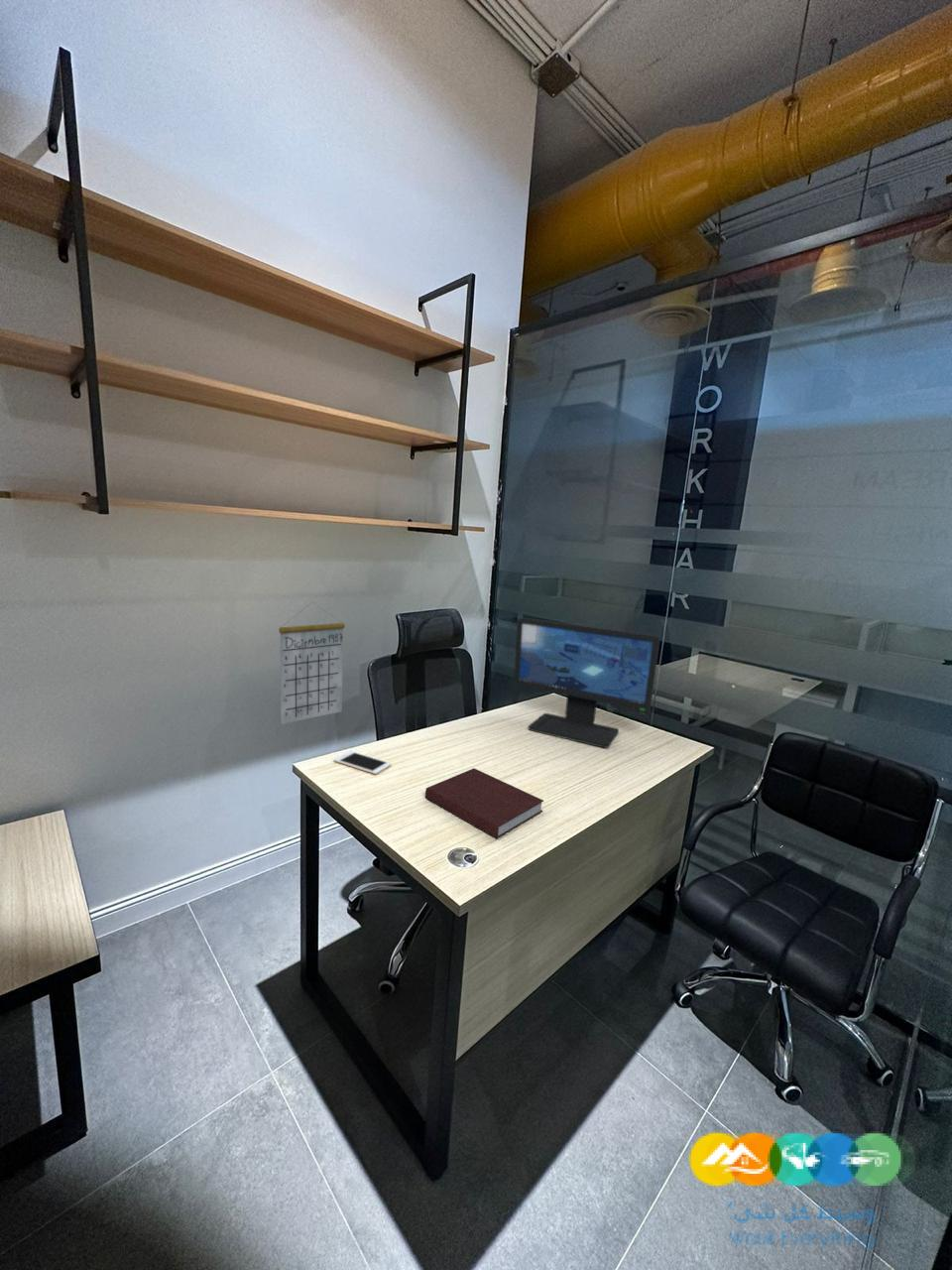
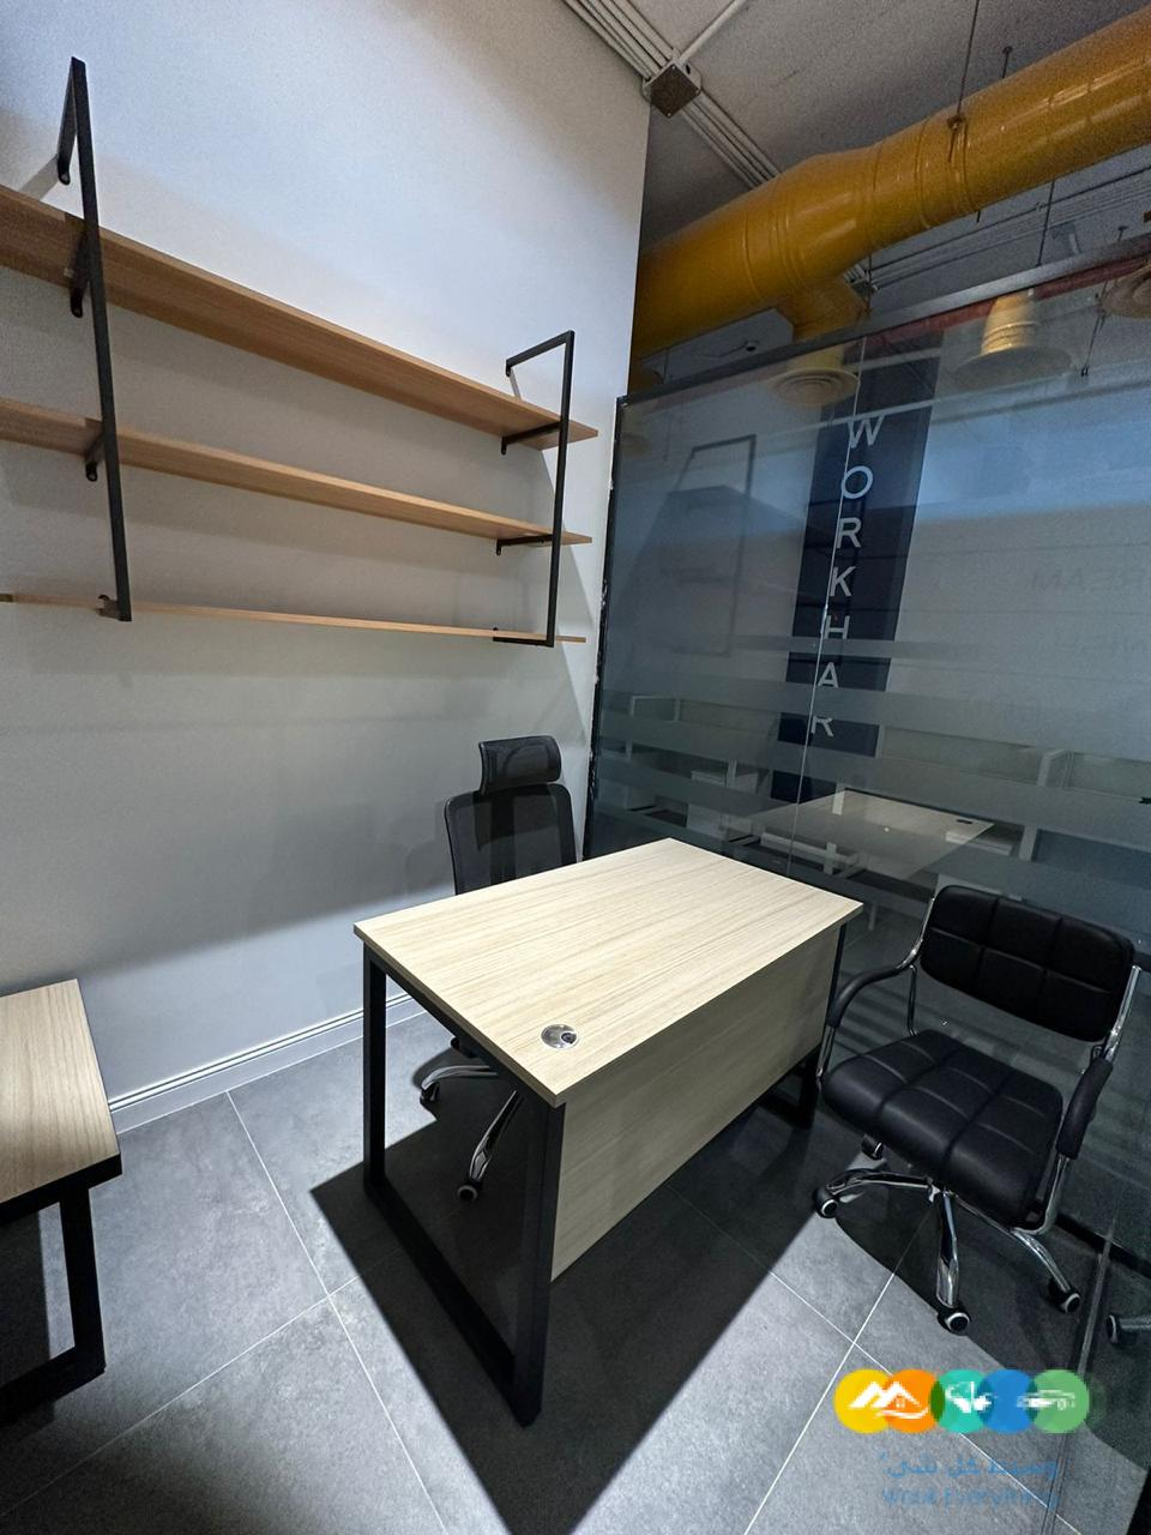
- notebook (484, 799)
- calendar (312, 661)
- cell phone (362, 762)
- computer monitor (579, 679)
